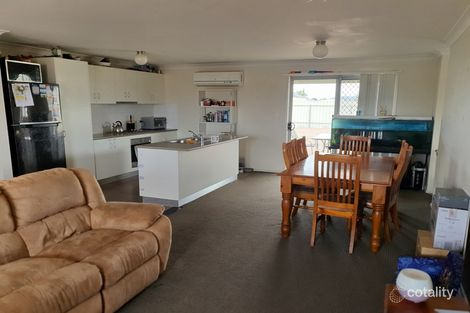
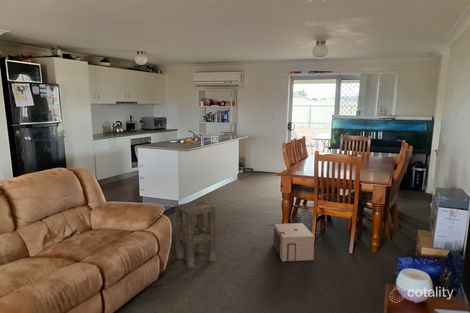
+ side table (195, 233)
+ cardboard box (292, 241)
